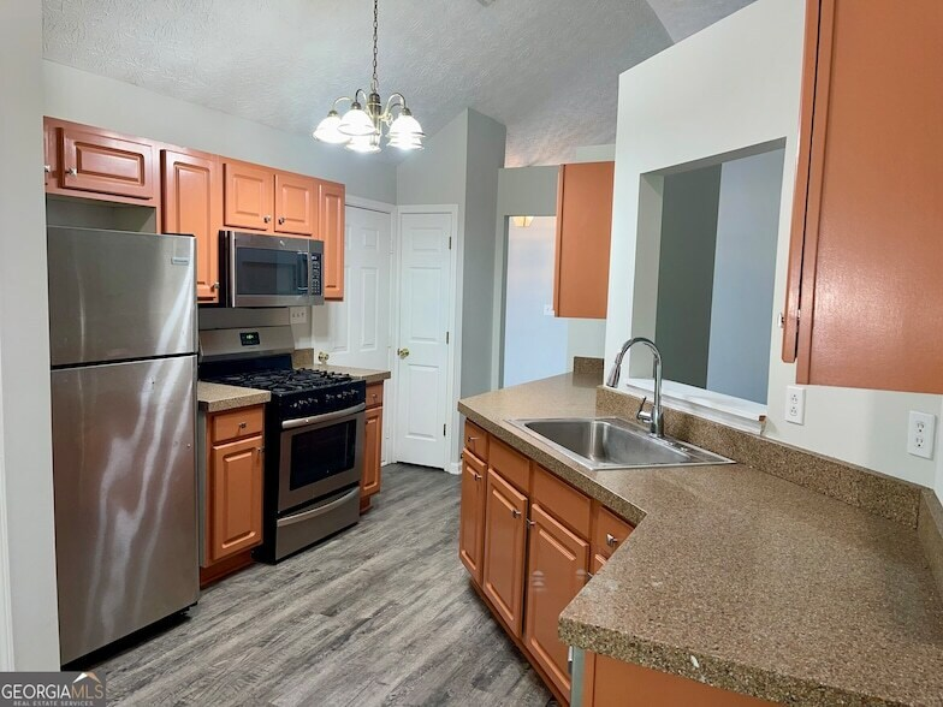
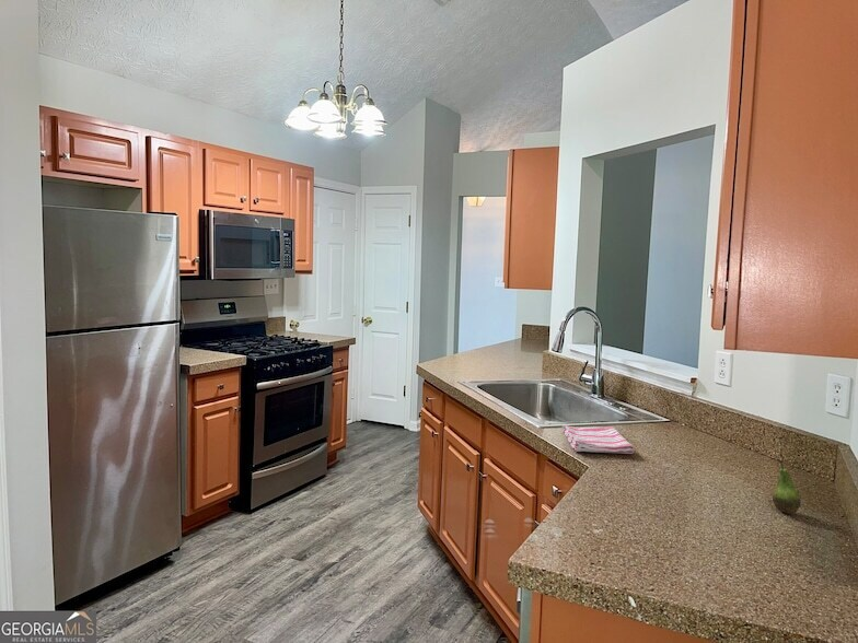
+ dish towel (595, 436)
+ fruit (787, 484)
